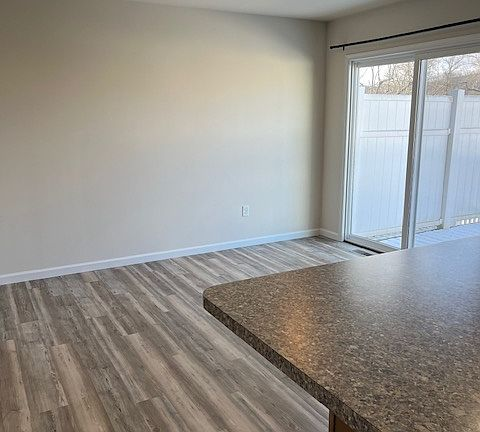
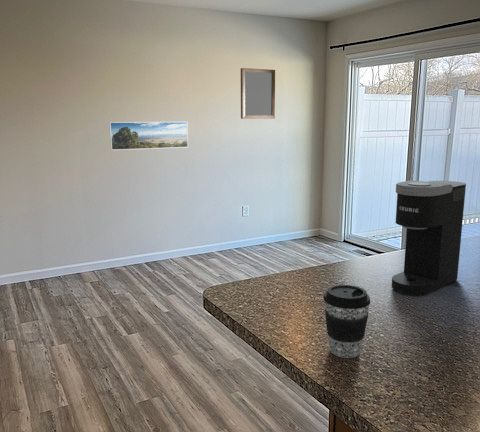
+ coffee maker (428, 233)
+ home mirror (258, 94)
+ coffee cup (345, 321)
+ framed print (150, 135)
